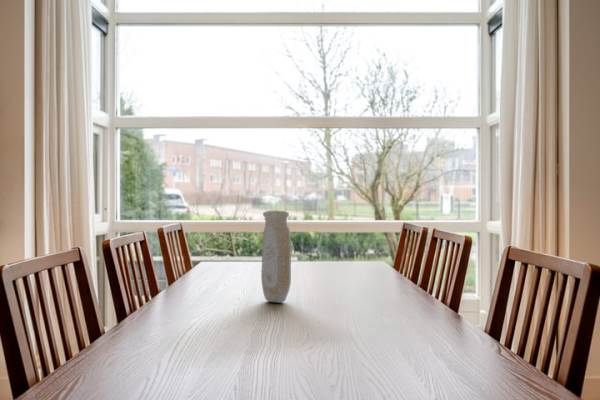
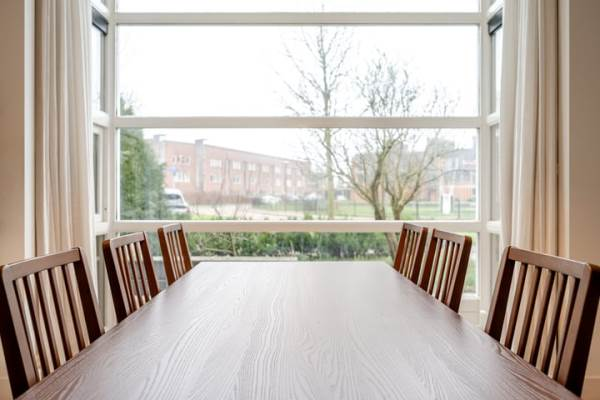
- vase (276, 256)
